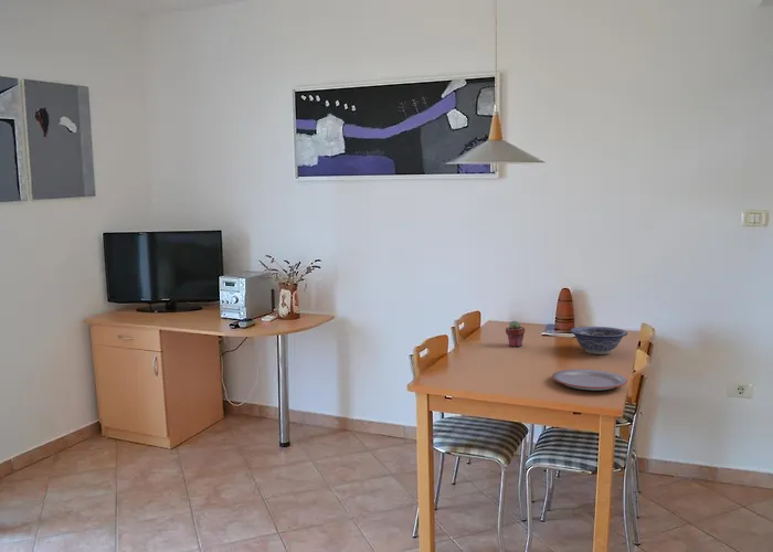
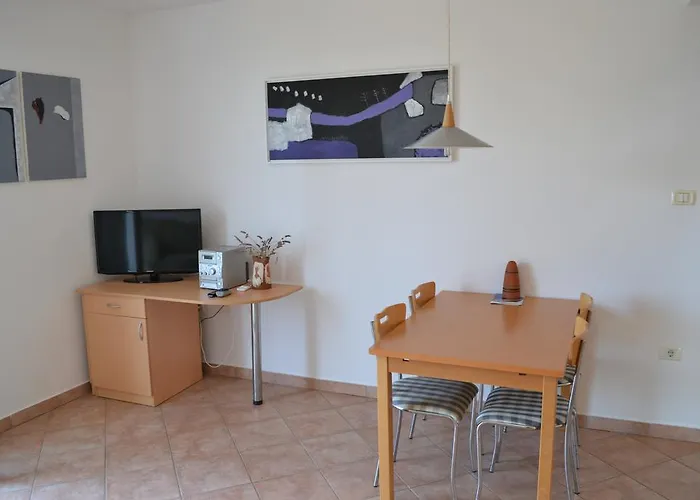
- plate (589, 380)
- decorative bowl (597, 341)
- potted succulent (515, 332)
